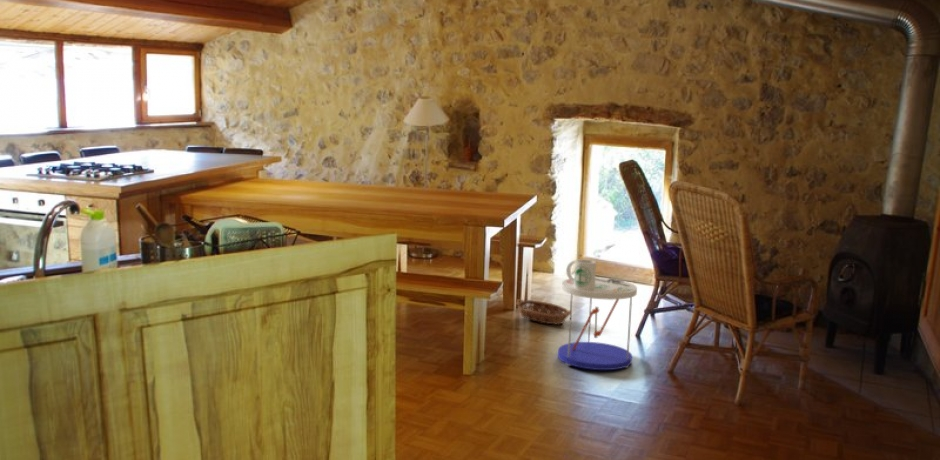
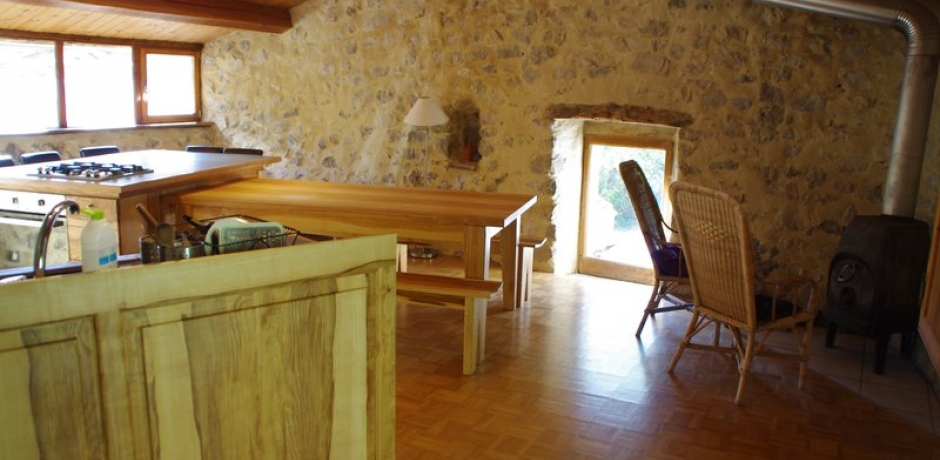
- basket (543, 309)
- side table (597, 310)
